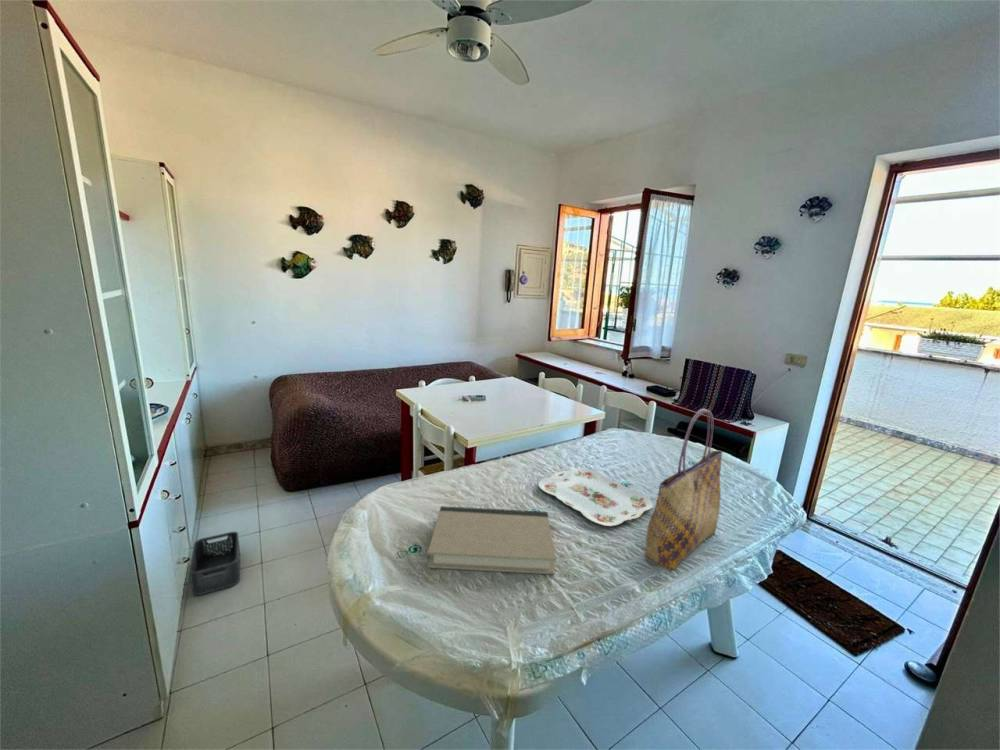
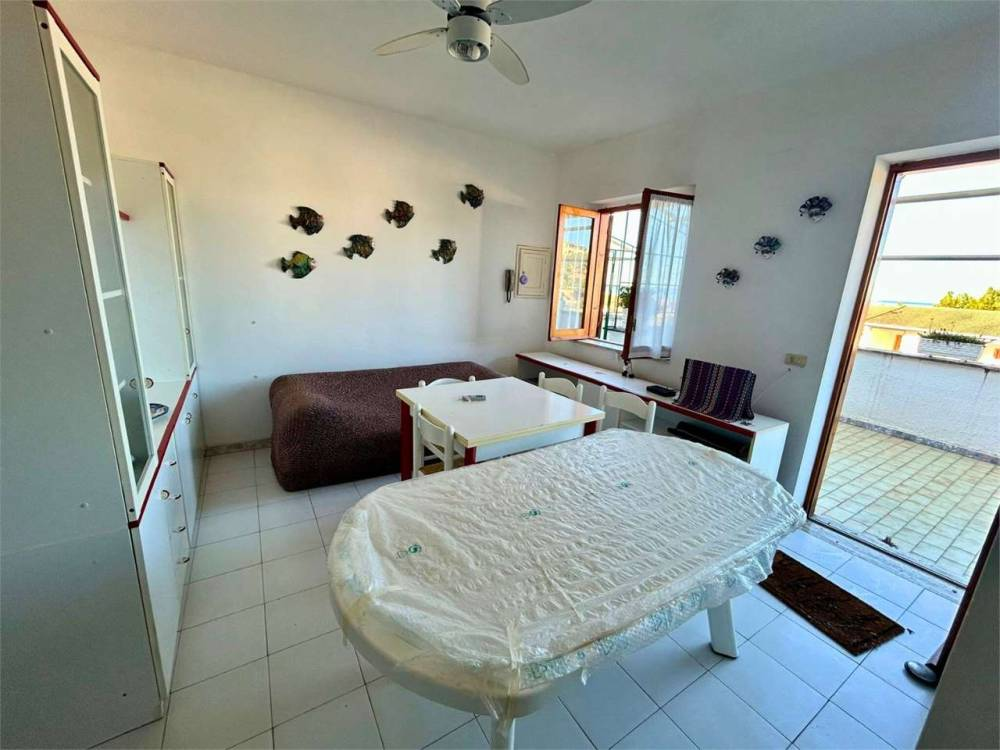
- tote bag (692, 479)
- storage bin (216, 561)
- serving tray (593, 494)
- book (492, 536)
